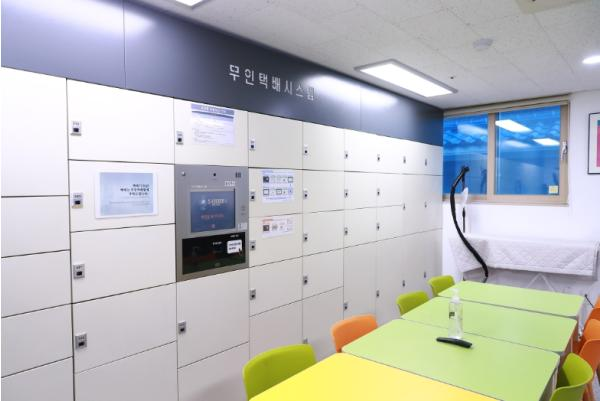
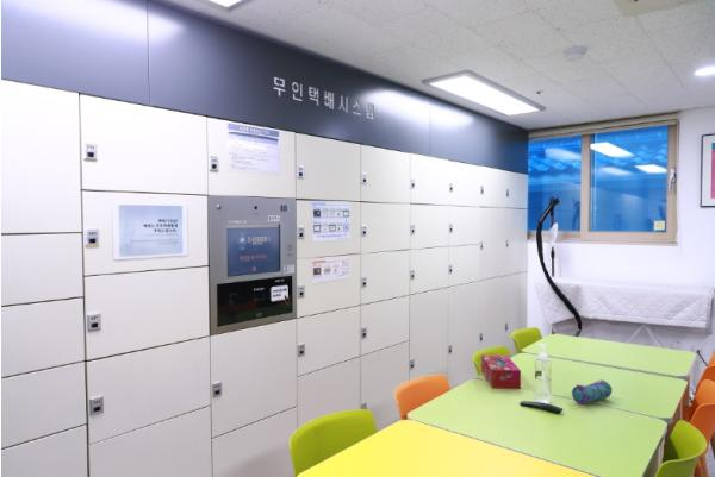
+ pencil case (591, 390)
+ tissue box (499, 370)
